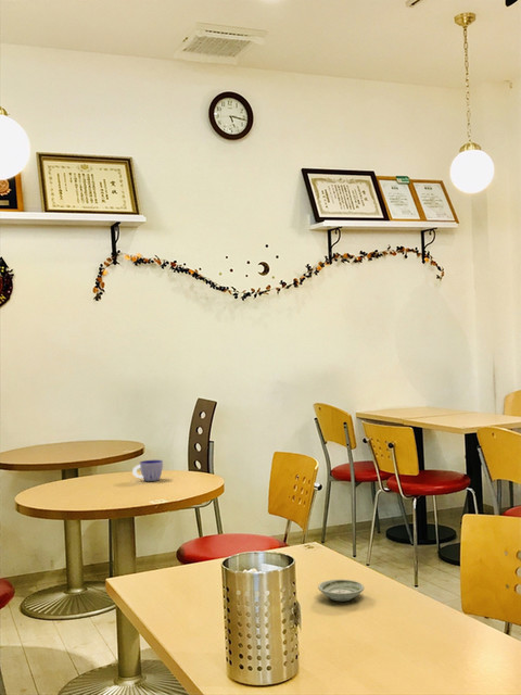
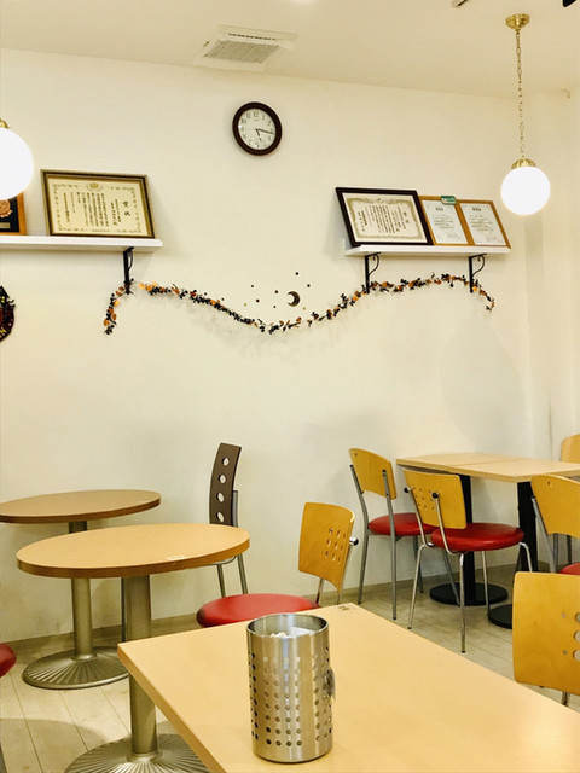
- saucer (341, 591)
- cup (148, 470)
